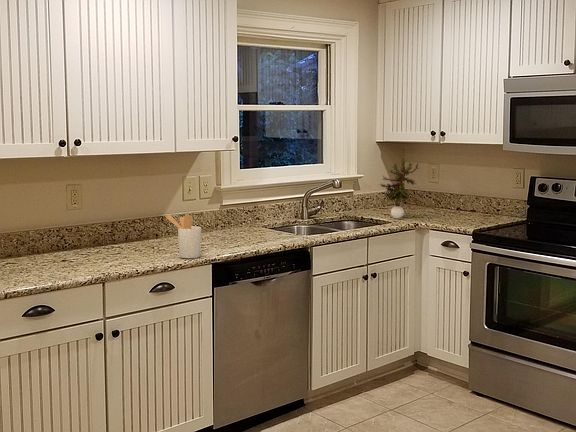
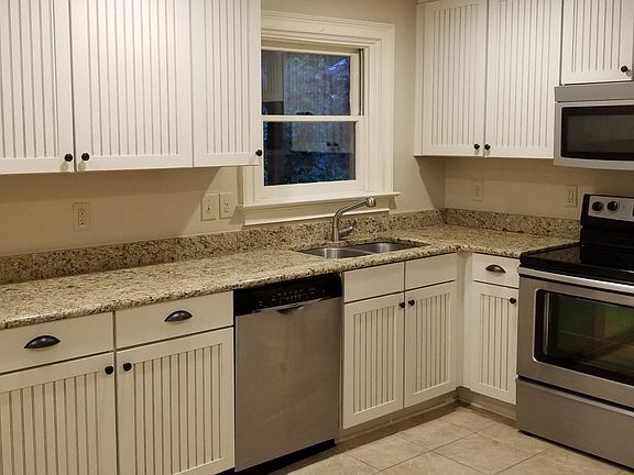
- utensil holder (183, 235)
- potted plant (401, 187)
